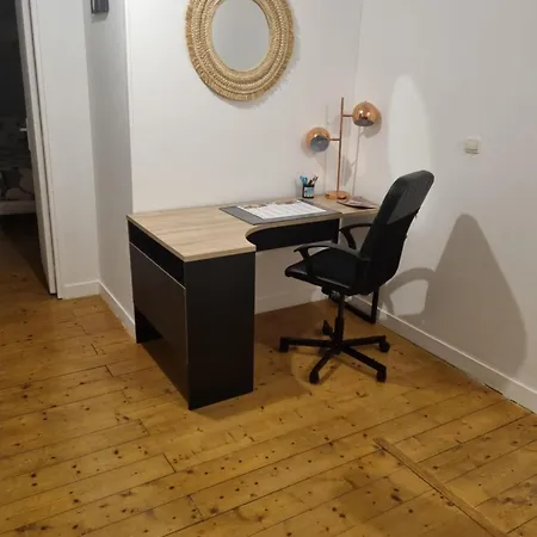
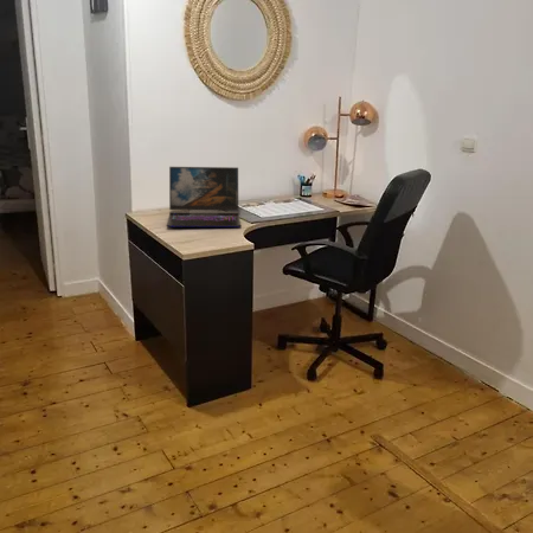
+ laptop (204, 195)
